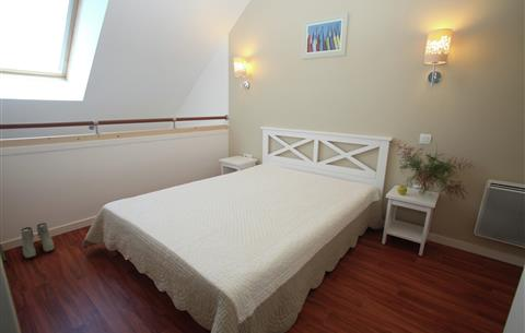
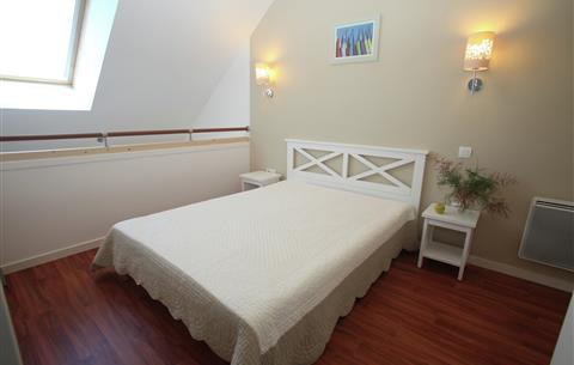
- boots (38, 237)
